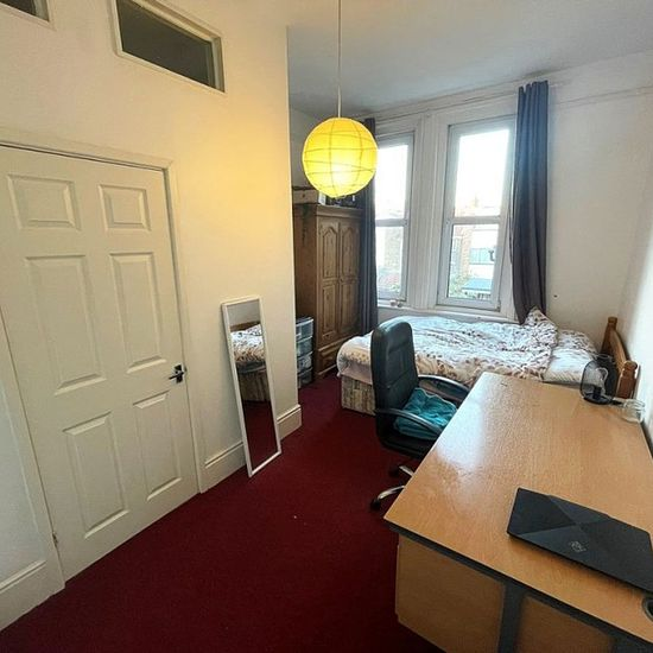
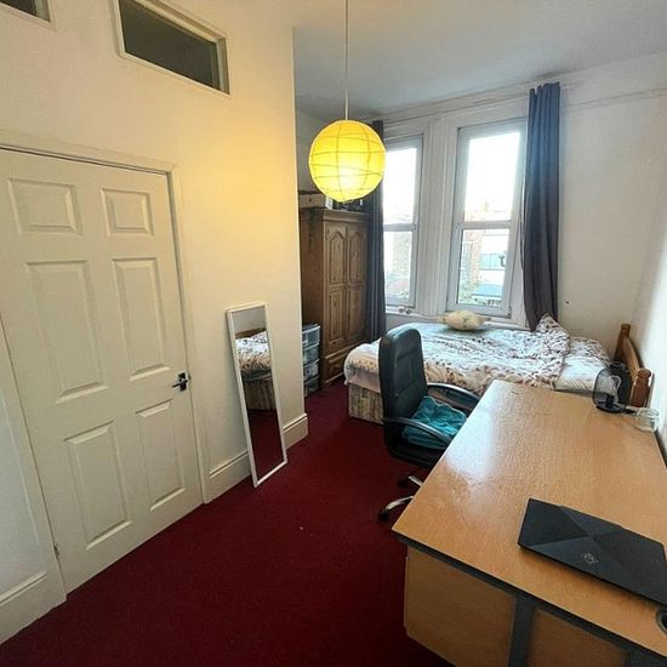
+ decorative pillow (463, 320)
